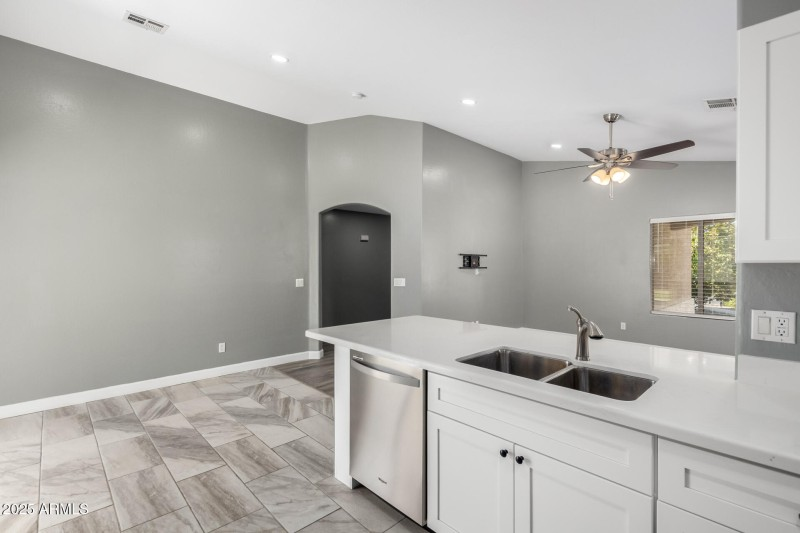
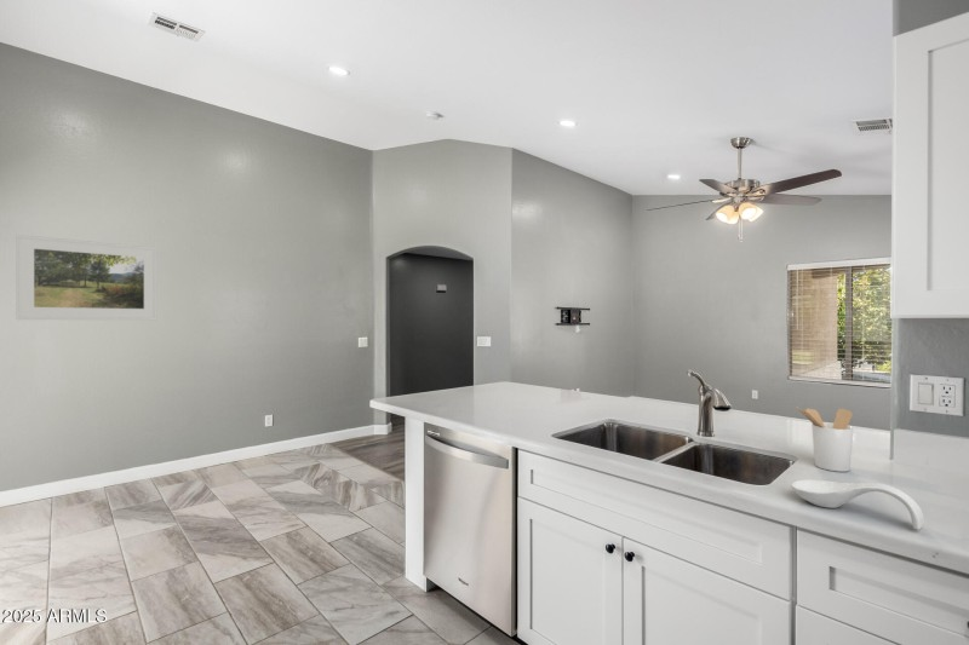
+ utensil holder (822, 436)
+ spoon rest (852, 494)
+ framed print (92, 281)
